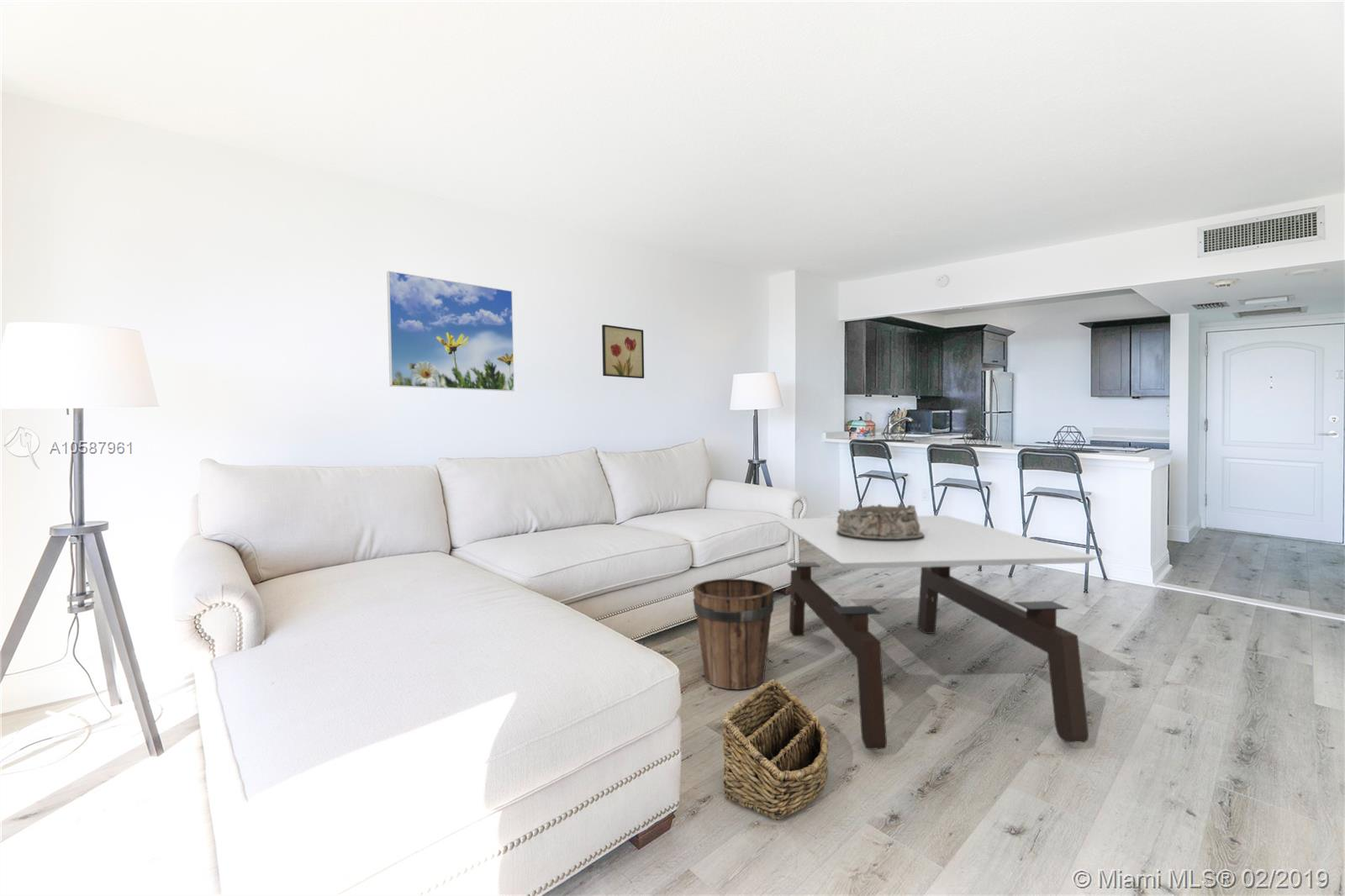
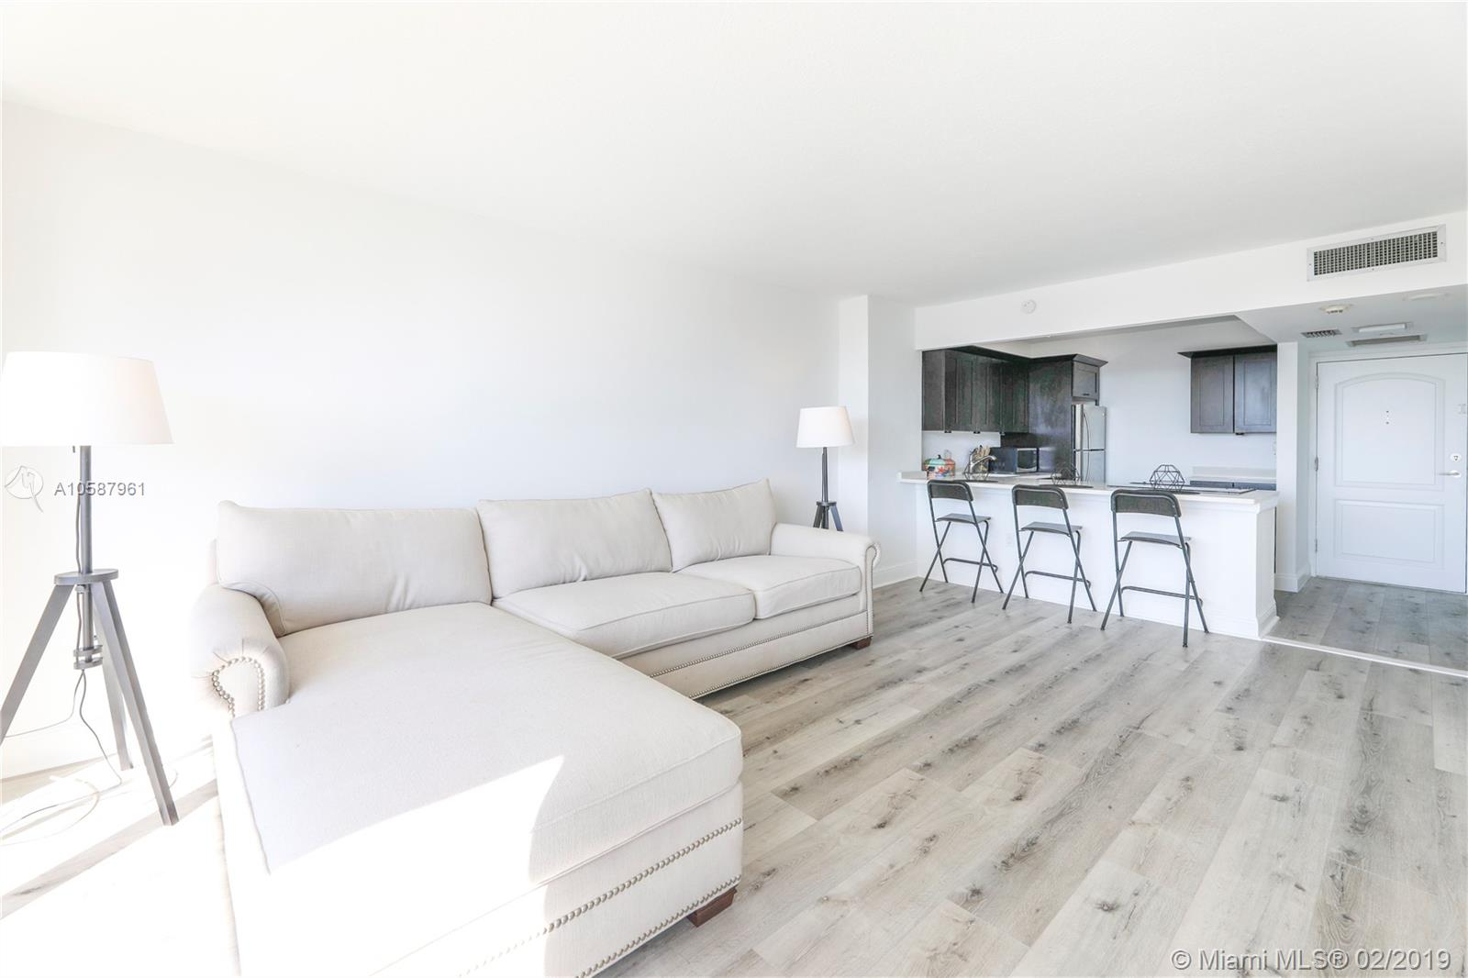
- bucket (733, 632)
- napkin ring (880, 520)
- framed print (455, 335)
- wall art (623, 352)
- coffee table (919, 607)
- basket (781, 745)
